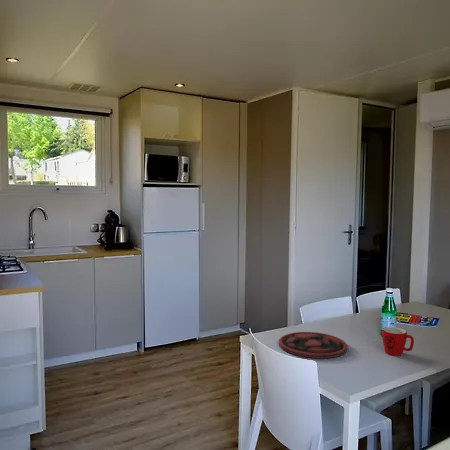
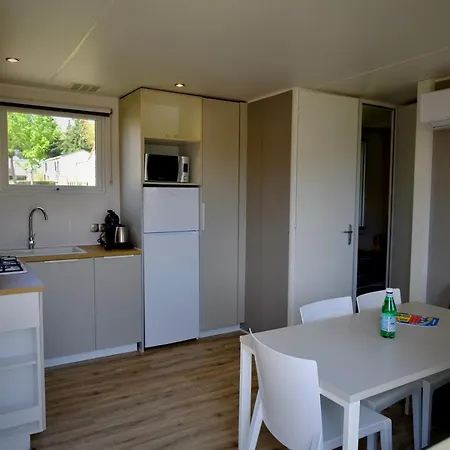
- plate (312, 343)
- mug (397, 342)
